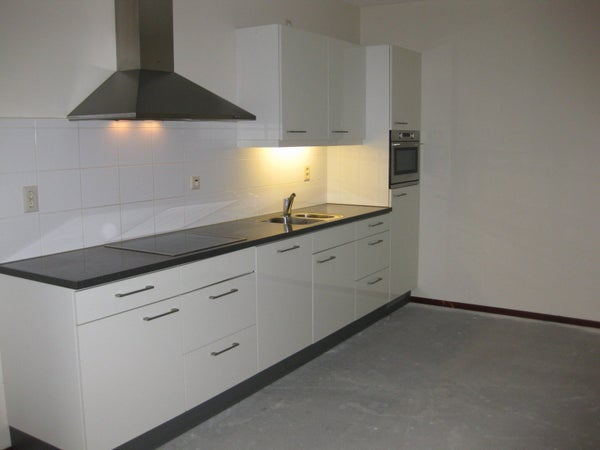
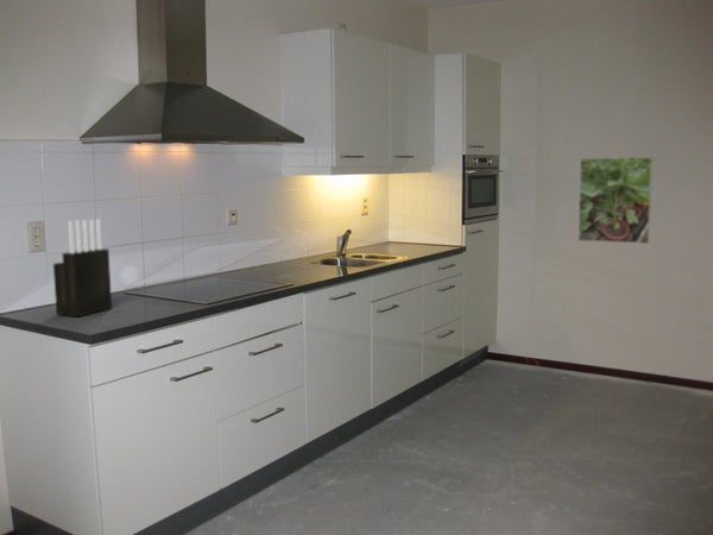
+ knife block (80, 265)
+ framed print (614, 200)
